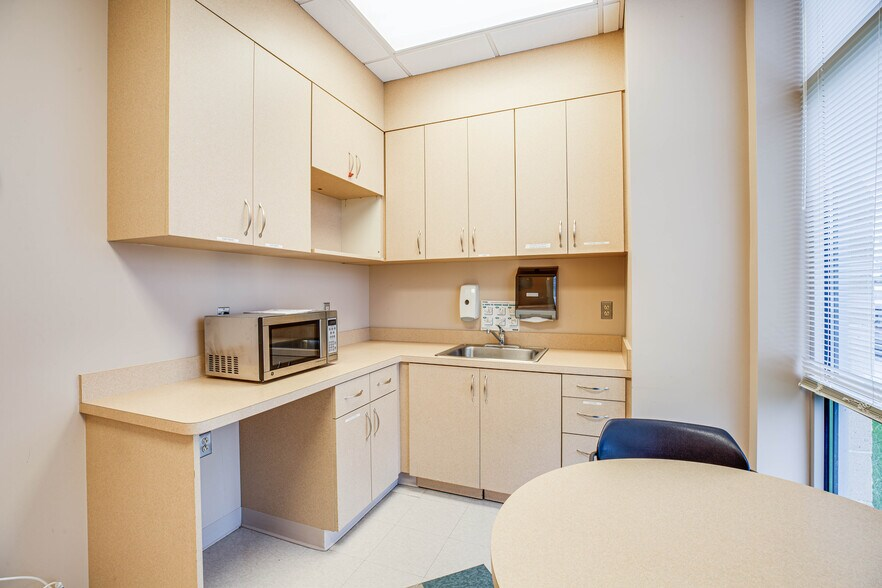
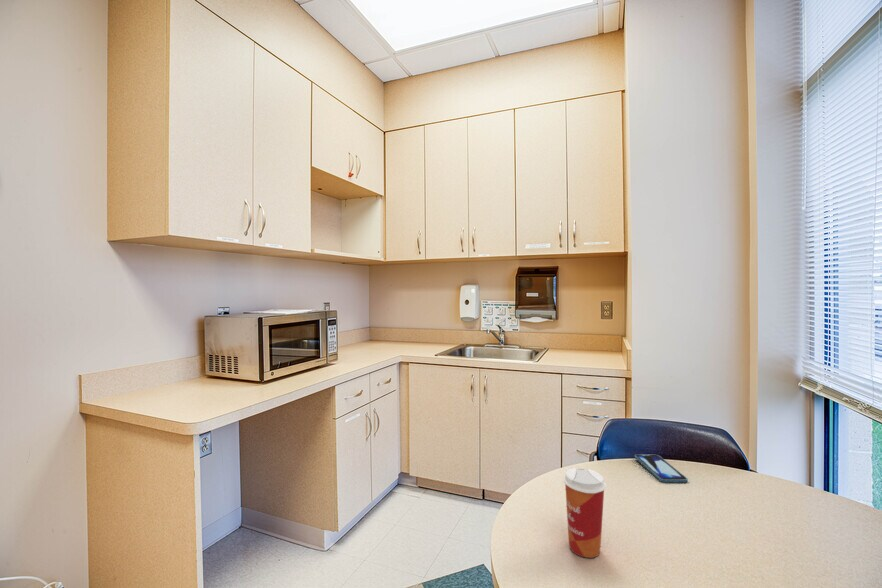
+ smartphone (659, 467)
+ paper cup (584, 512)
